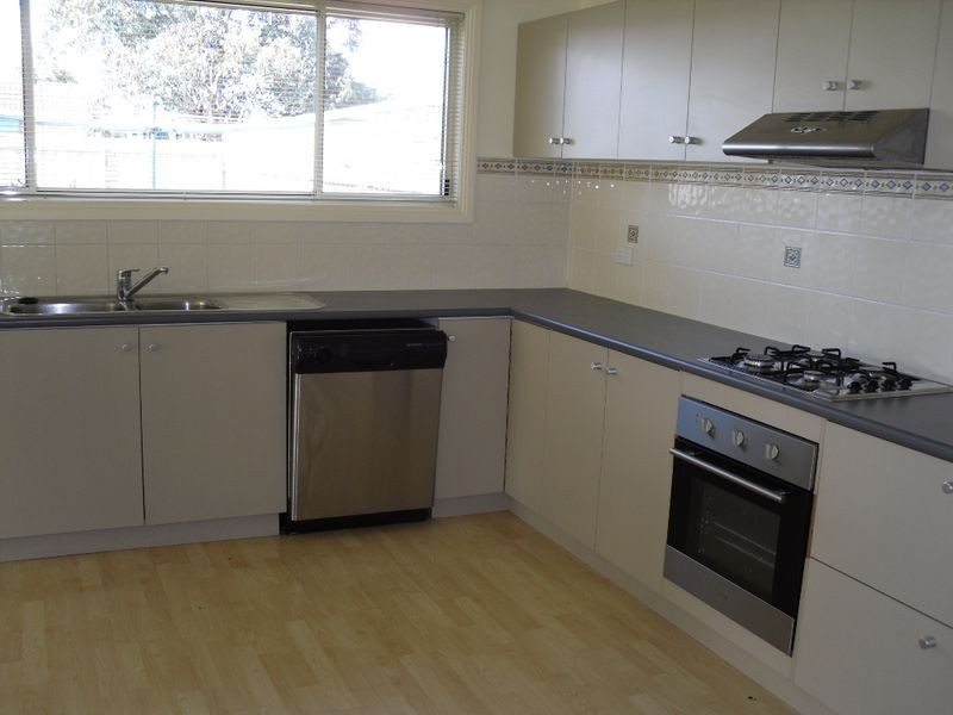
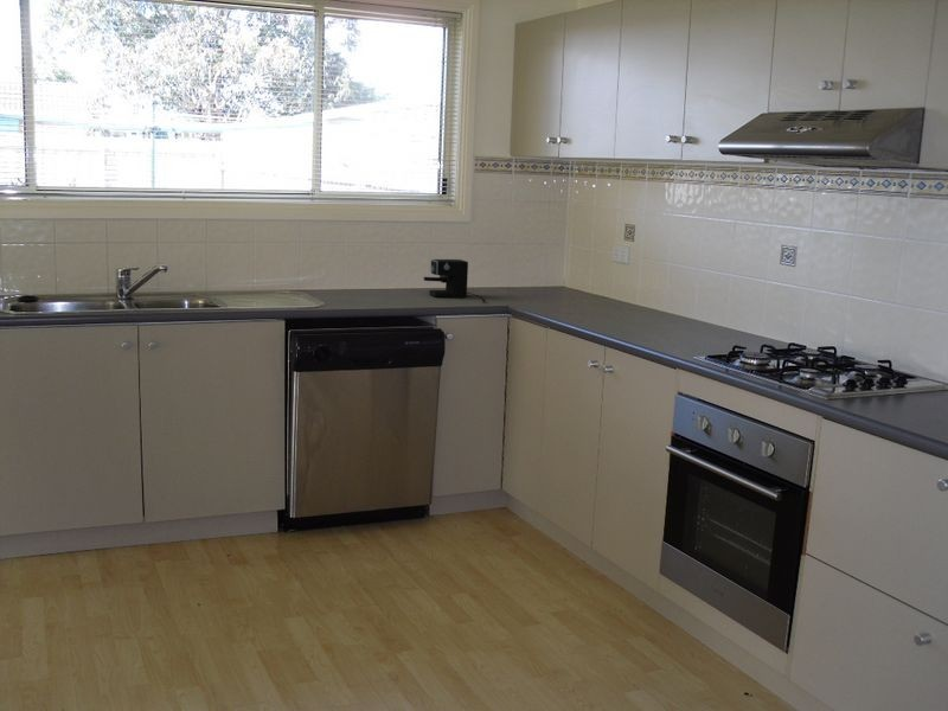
+ coffee maker (456, 280)
